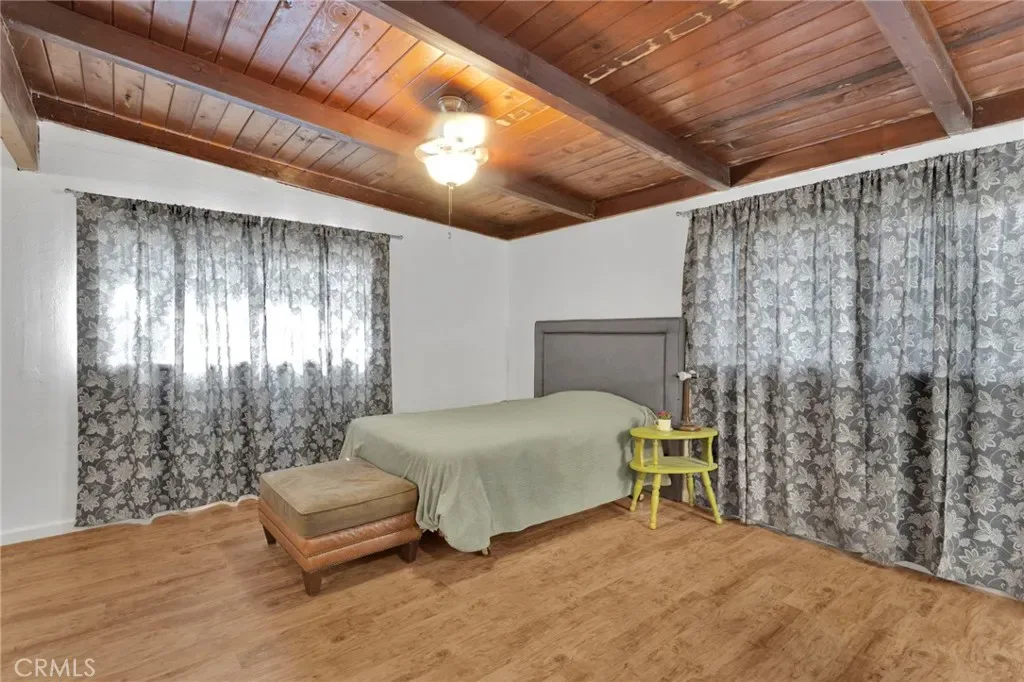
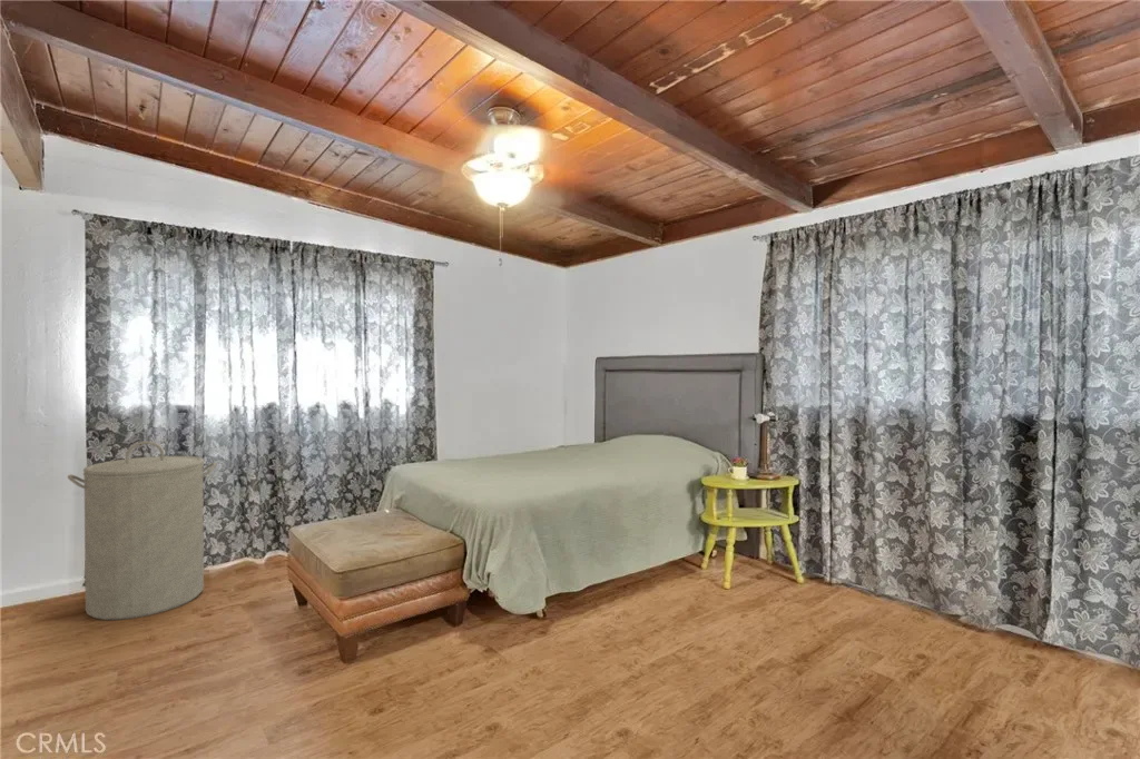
+ laundry hamper (147, 520)
